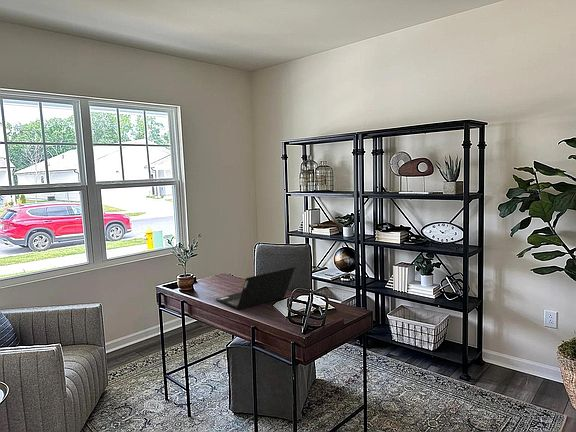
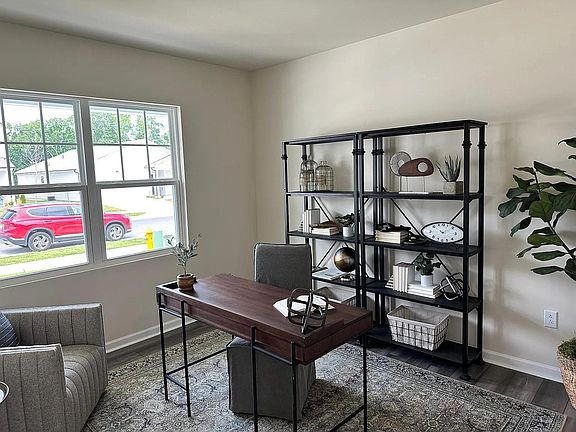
- laptop computer (254, 284)
